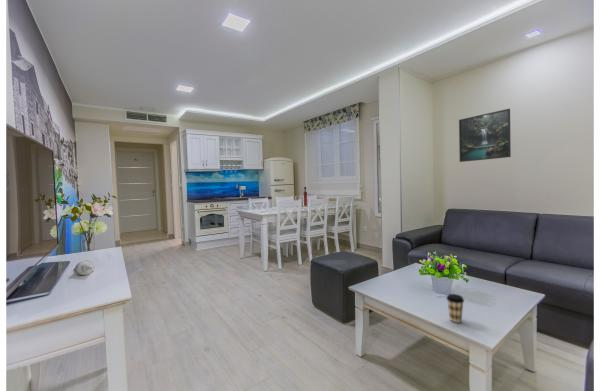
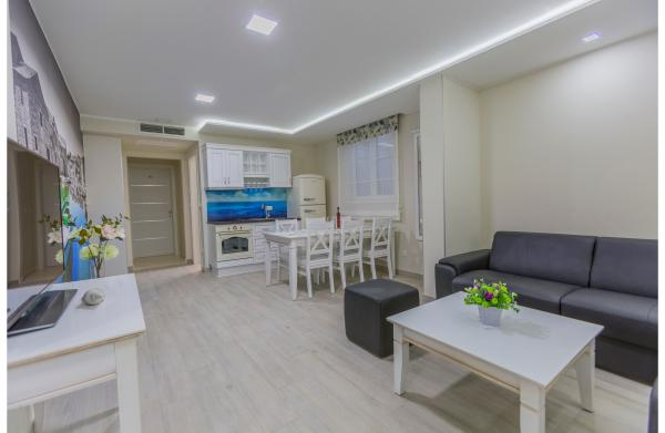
- coffee cup (455, 308)
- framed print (483, 137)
